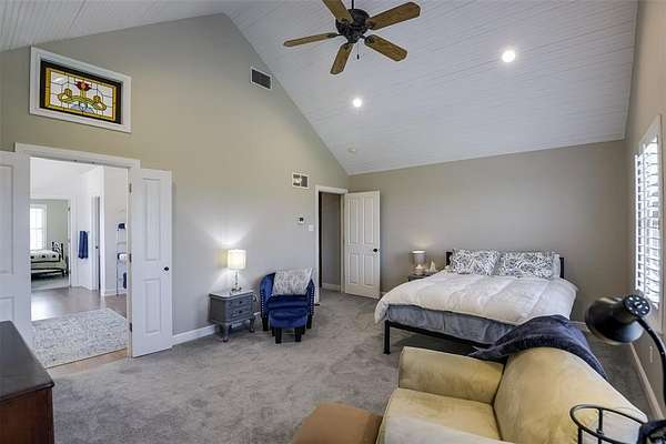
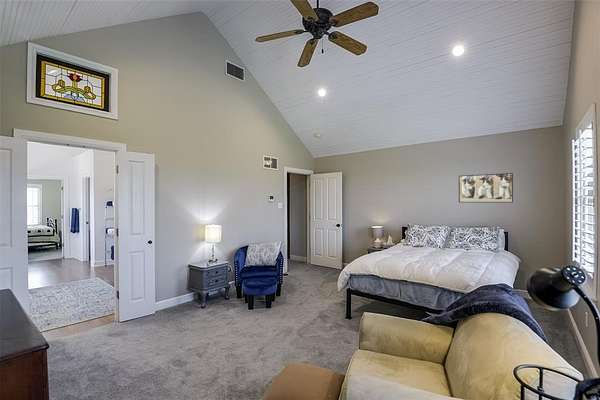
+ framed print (484, 188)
